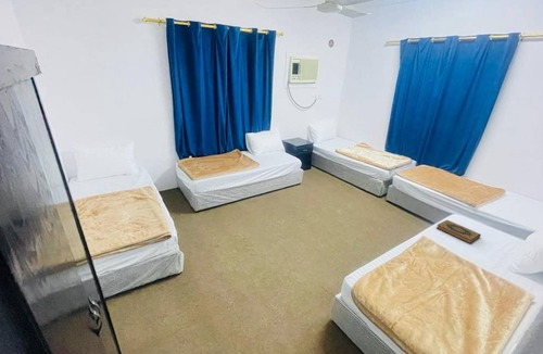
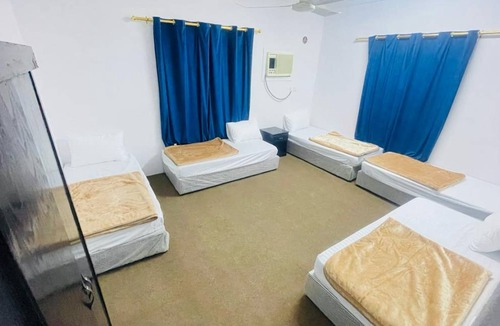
- hardback book (457, 230)
